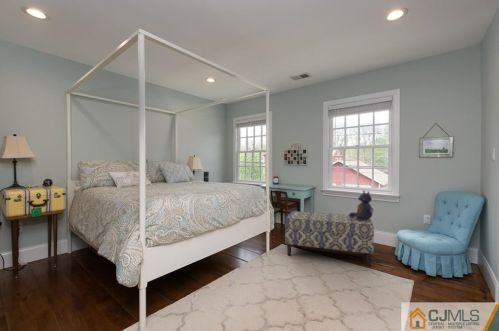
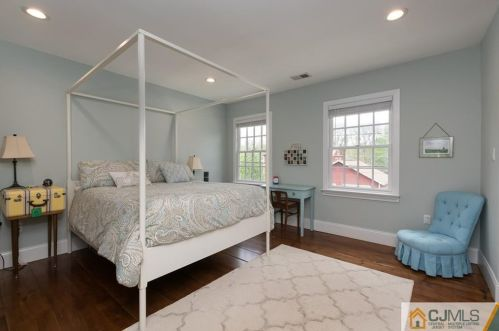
- teddy bear (360, 204)
- bench (327, 235)
